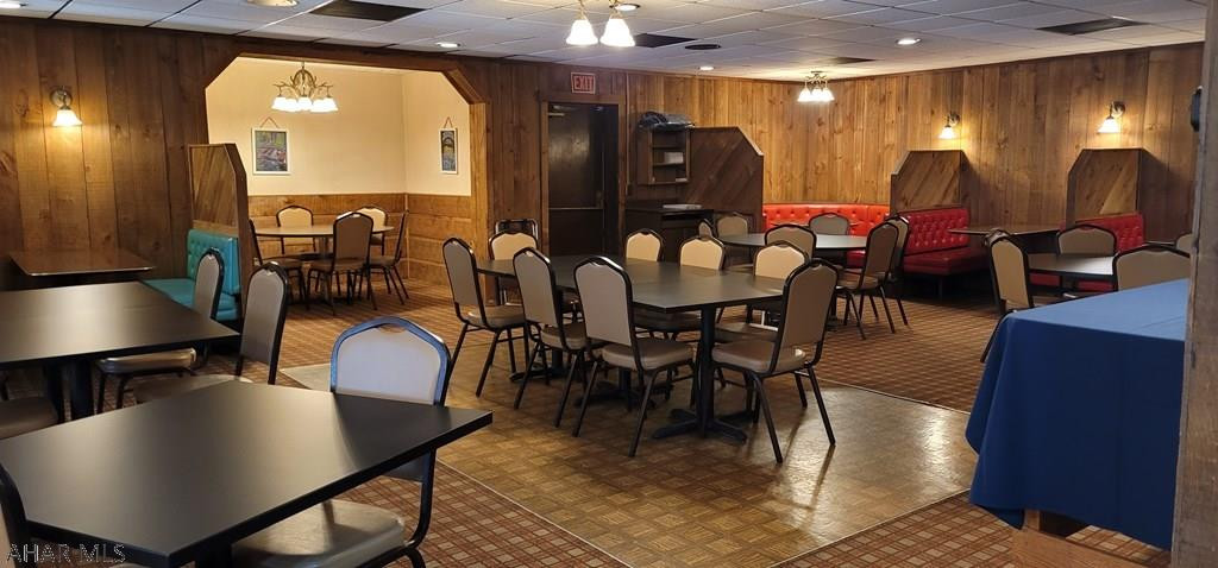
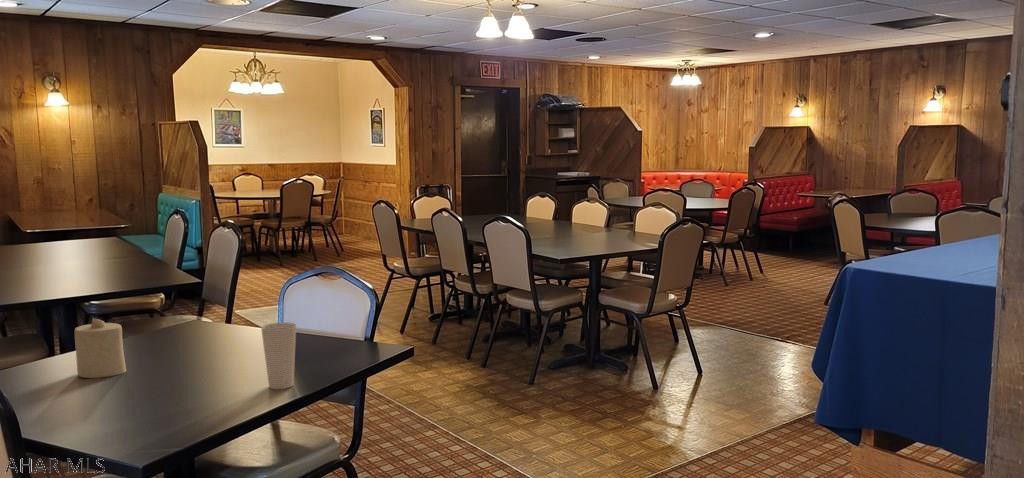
+ cup (280, 356)
+ candle (100, 345)
